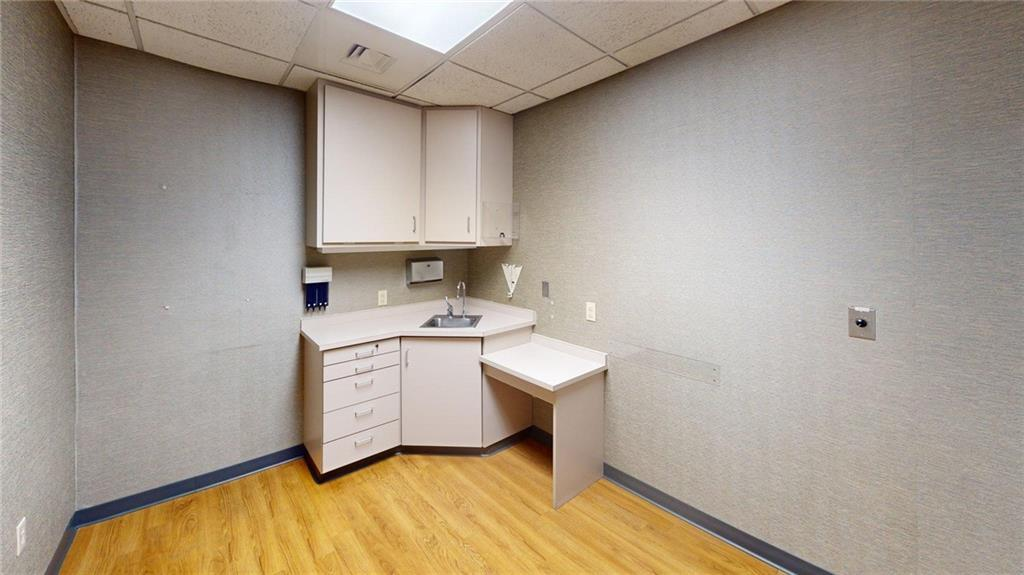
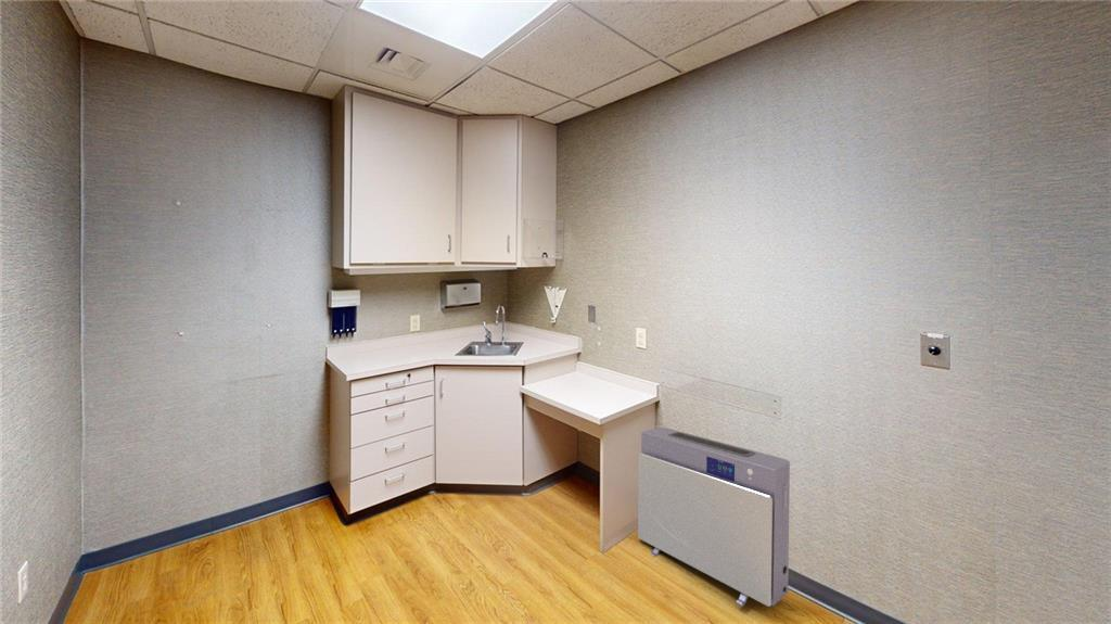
+ air purifier (708, 506)
